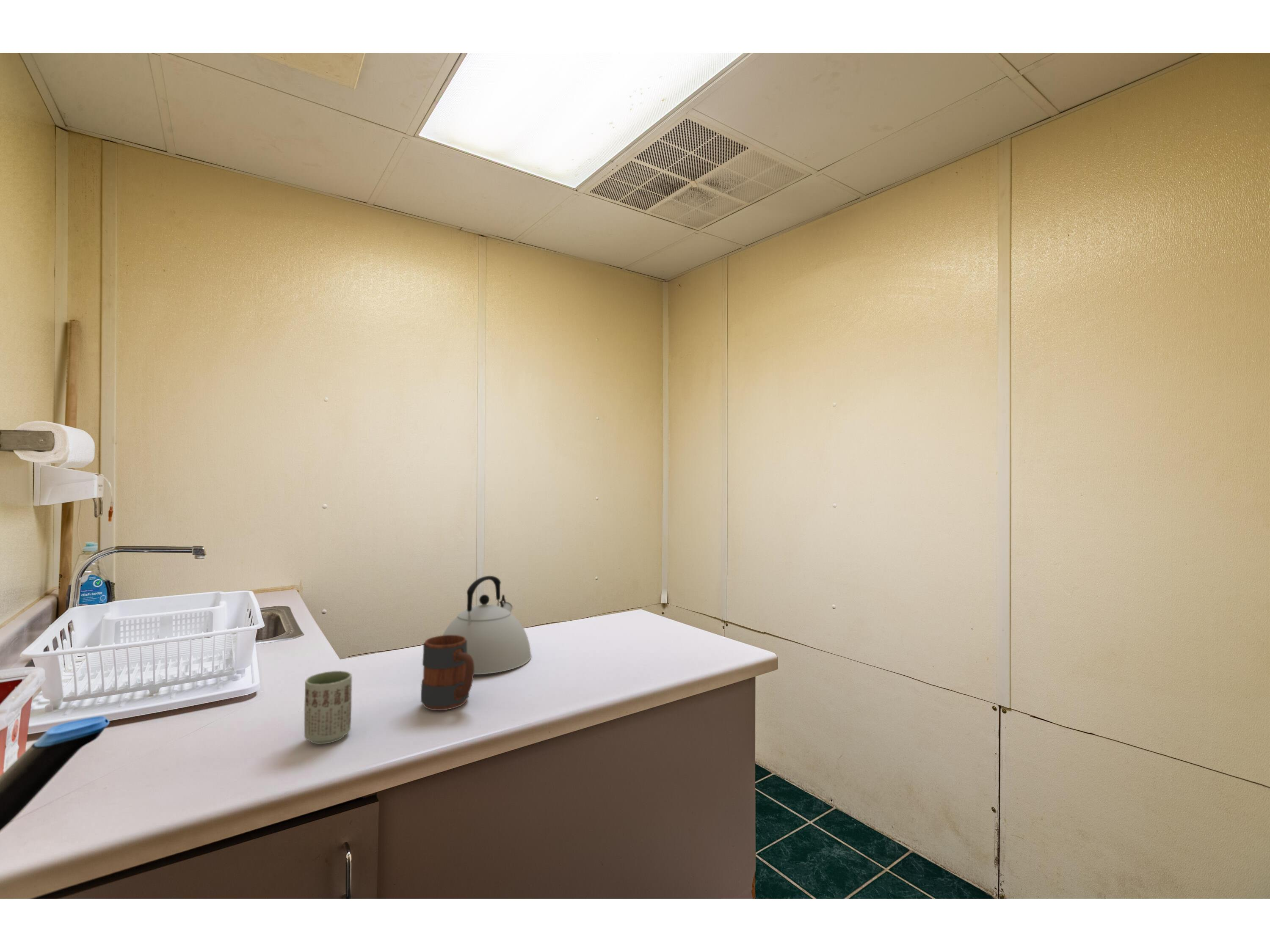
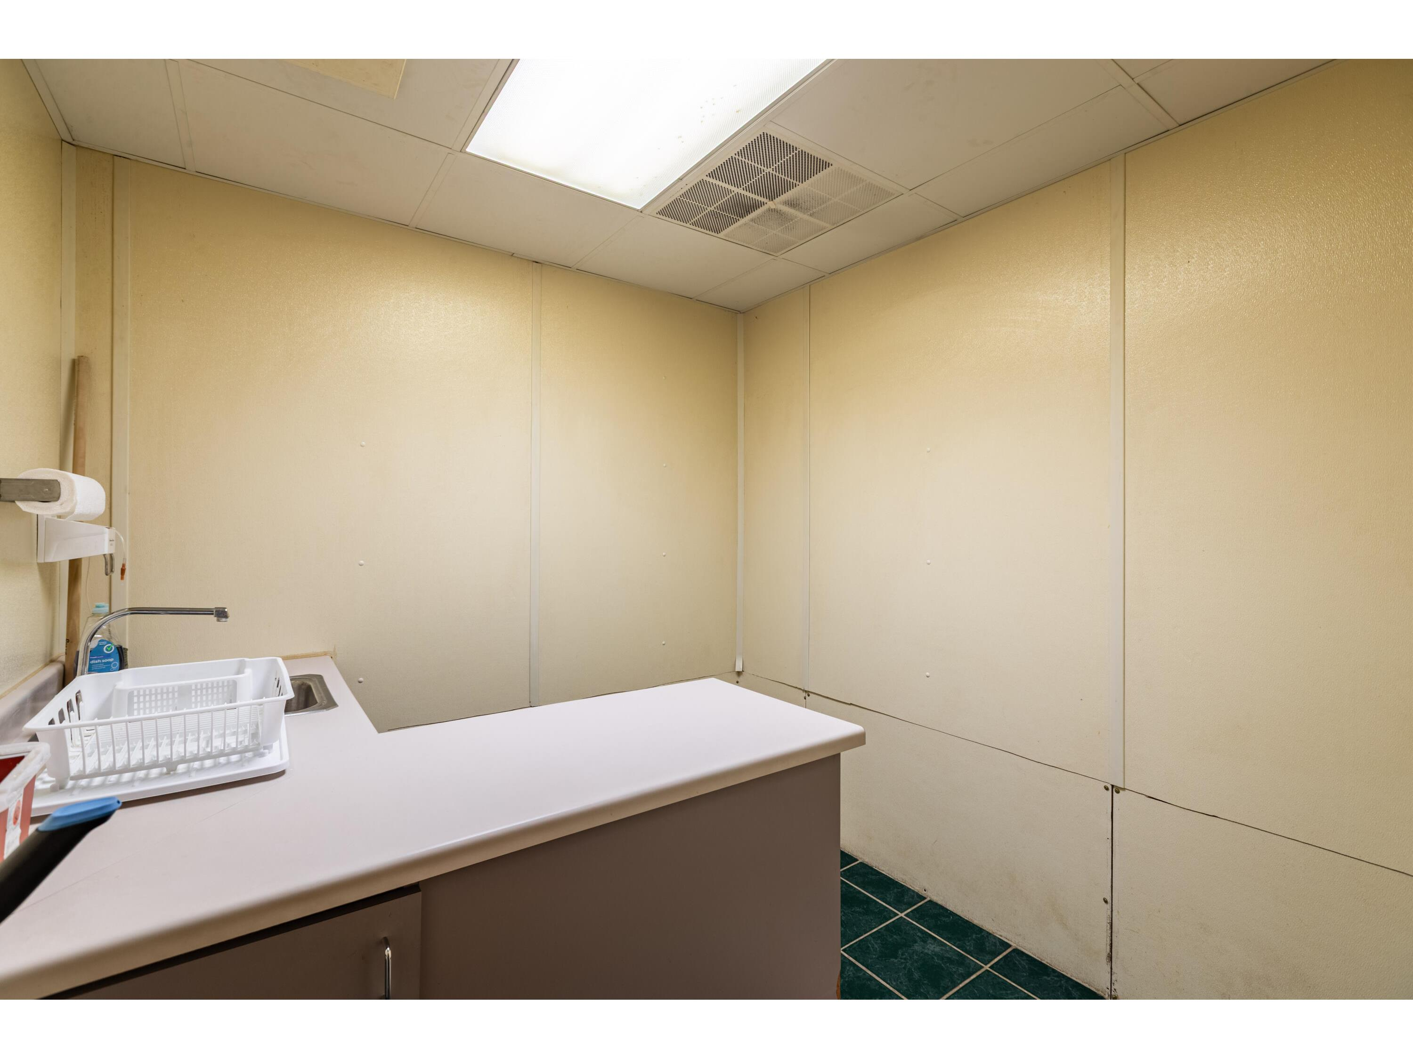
- mug (451, 673)
- cup (328, 707)
- kettle (485, 617)
